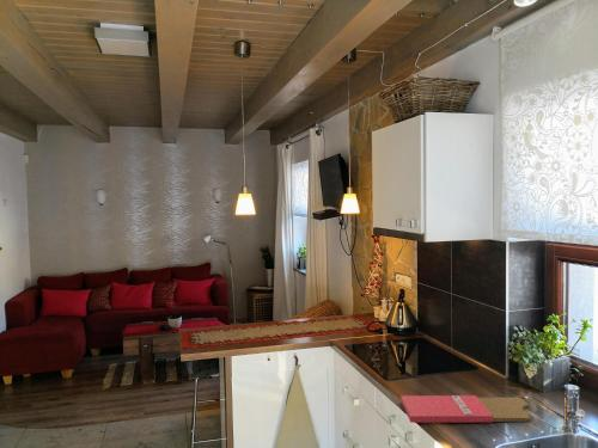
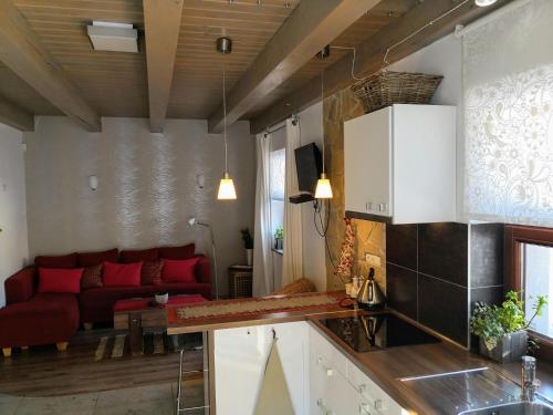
- cutting board (470, 406)
